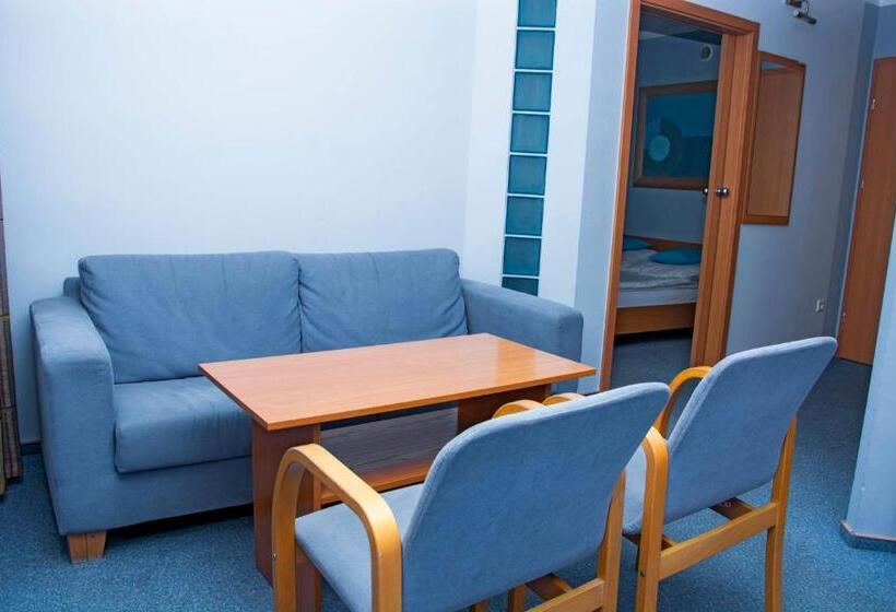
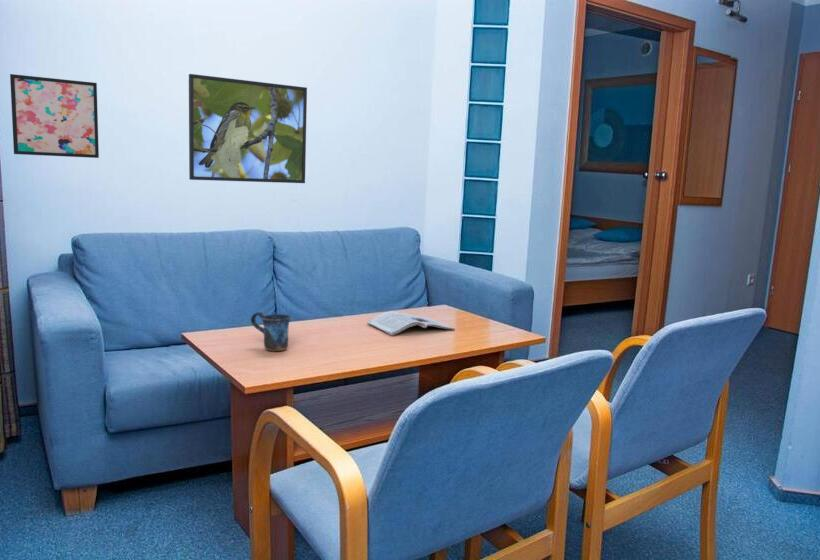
+ magazine (410, 321)
+ mug (272, 330)
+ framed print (250, 131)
+ wall art (56, 117)
